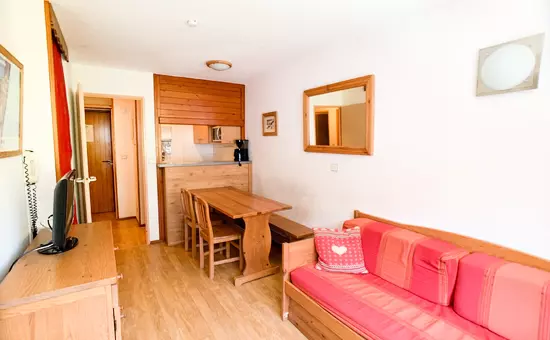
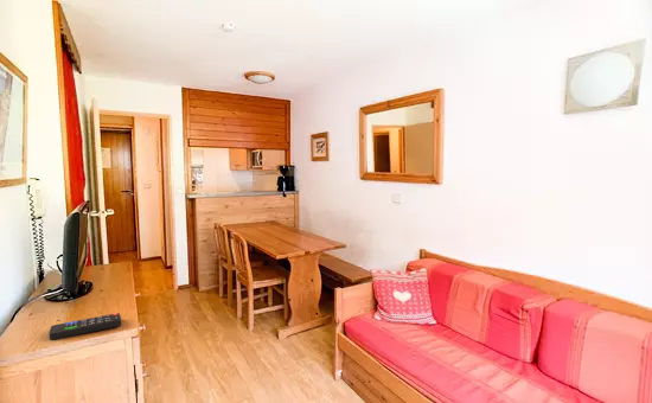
+ remote control (87, 325)
